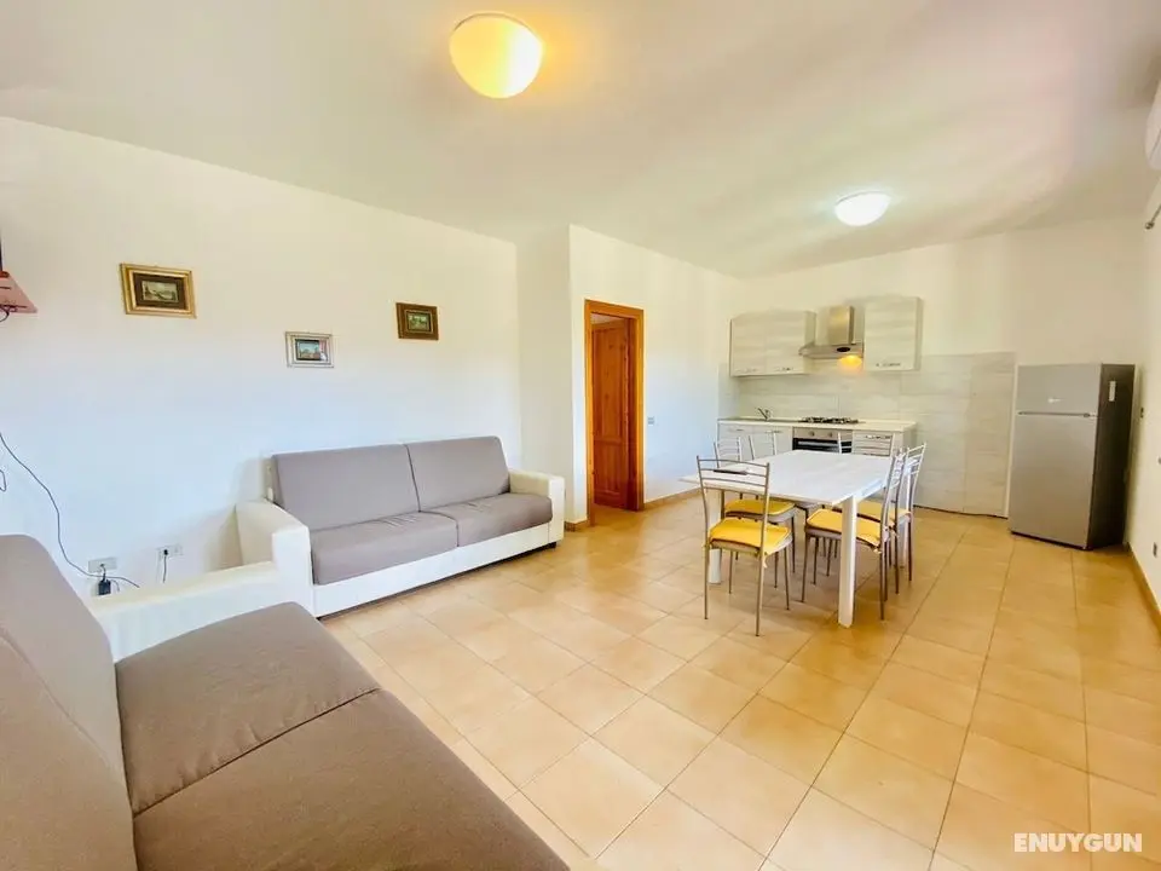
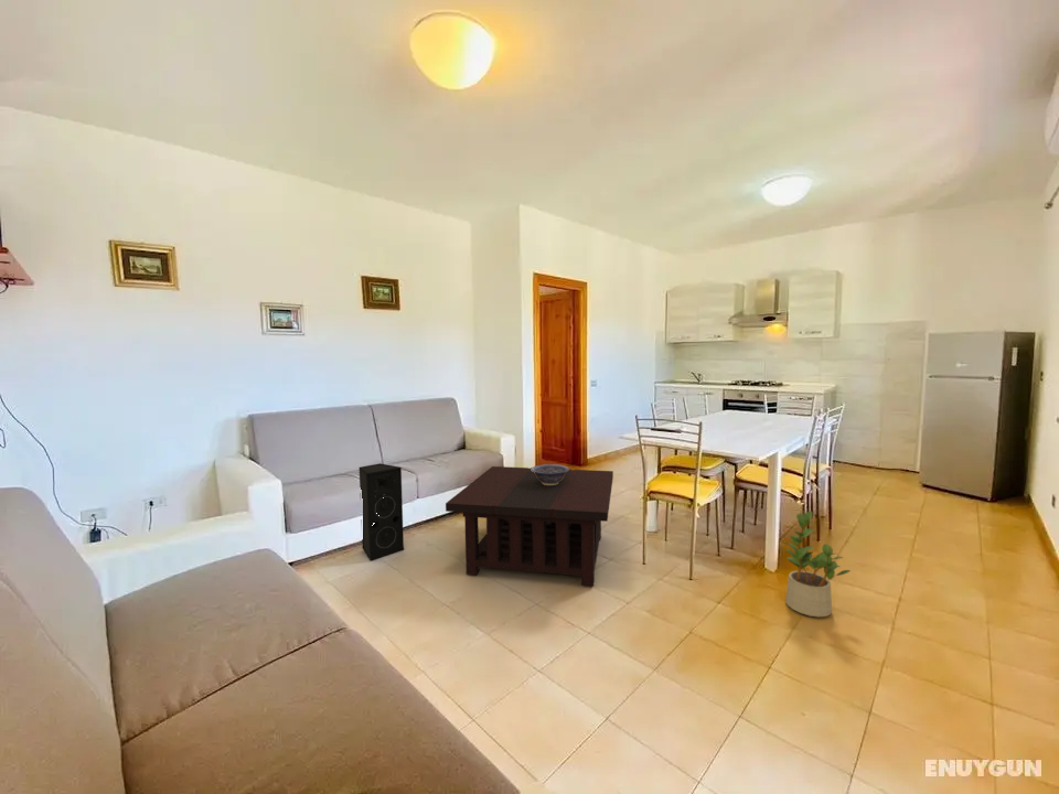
+ coffee table (539, 519)
+ decorative bowl (549, 475)
+ speaker (378, 508)
+ potted plant (816, 561)
